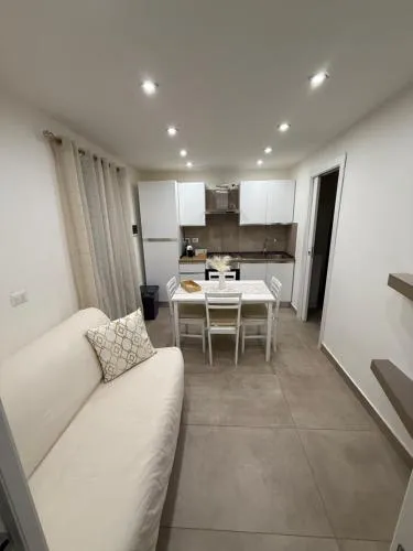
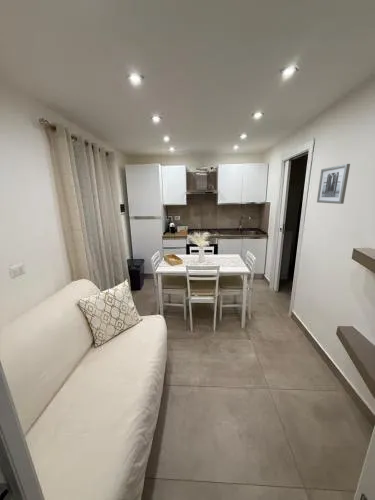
+ wall art (331, 185)
